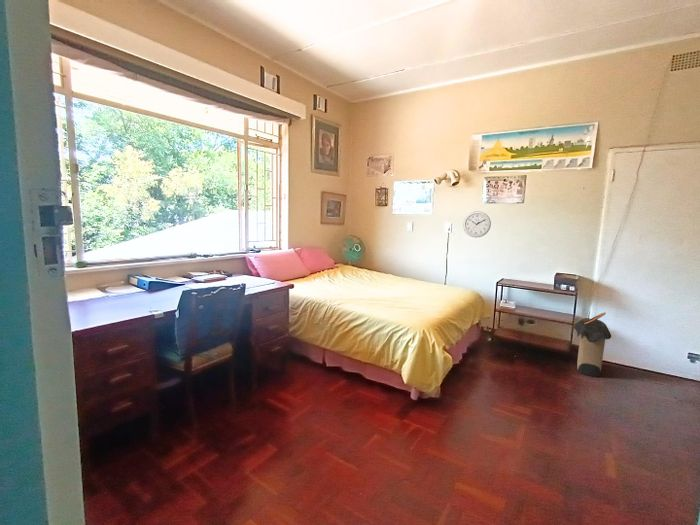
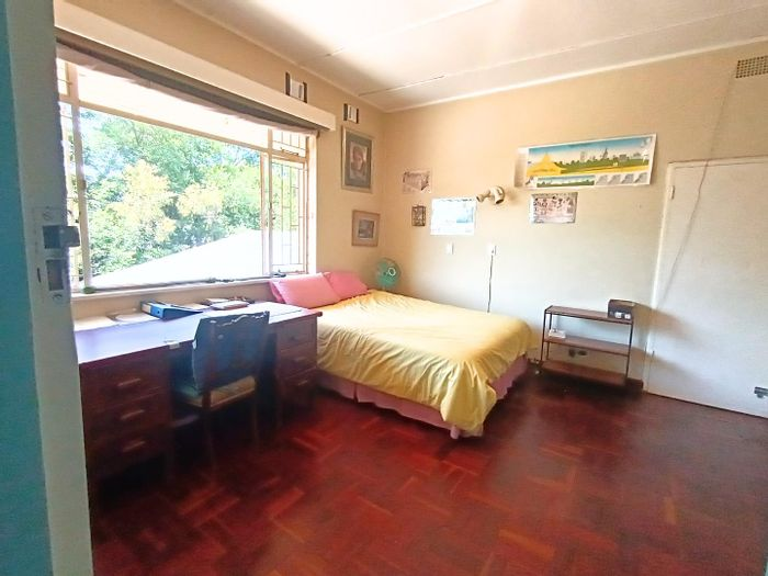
- wall clock (476, 224)
- laundry hamper (590, 338)
